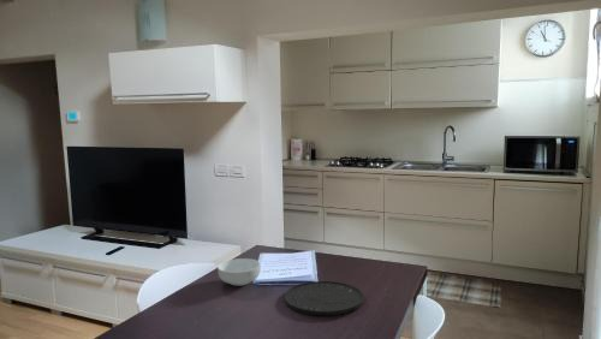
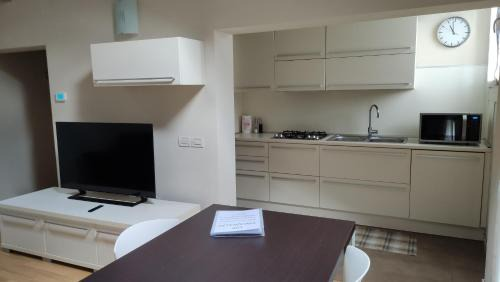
- cereal bowl (239, 273)
- plate (323, 296)
